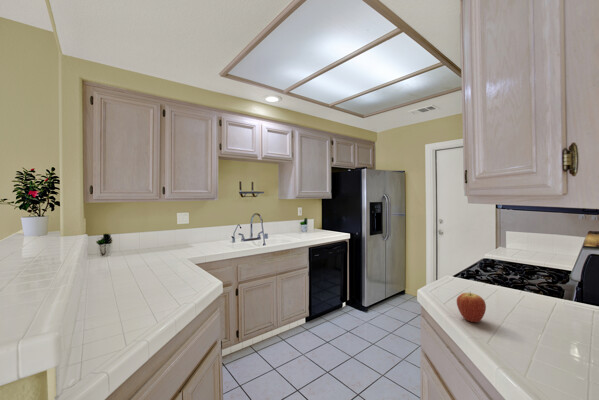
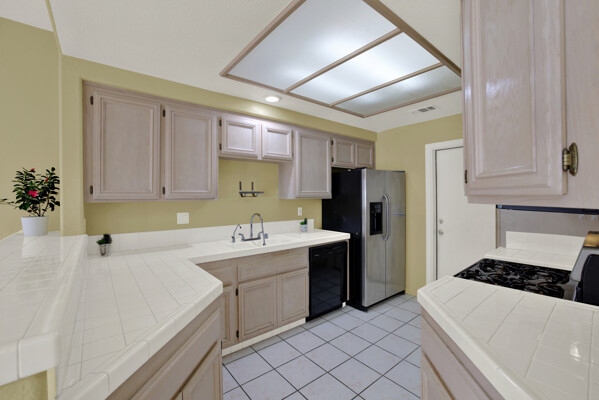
- fruit (471, 305)
